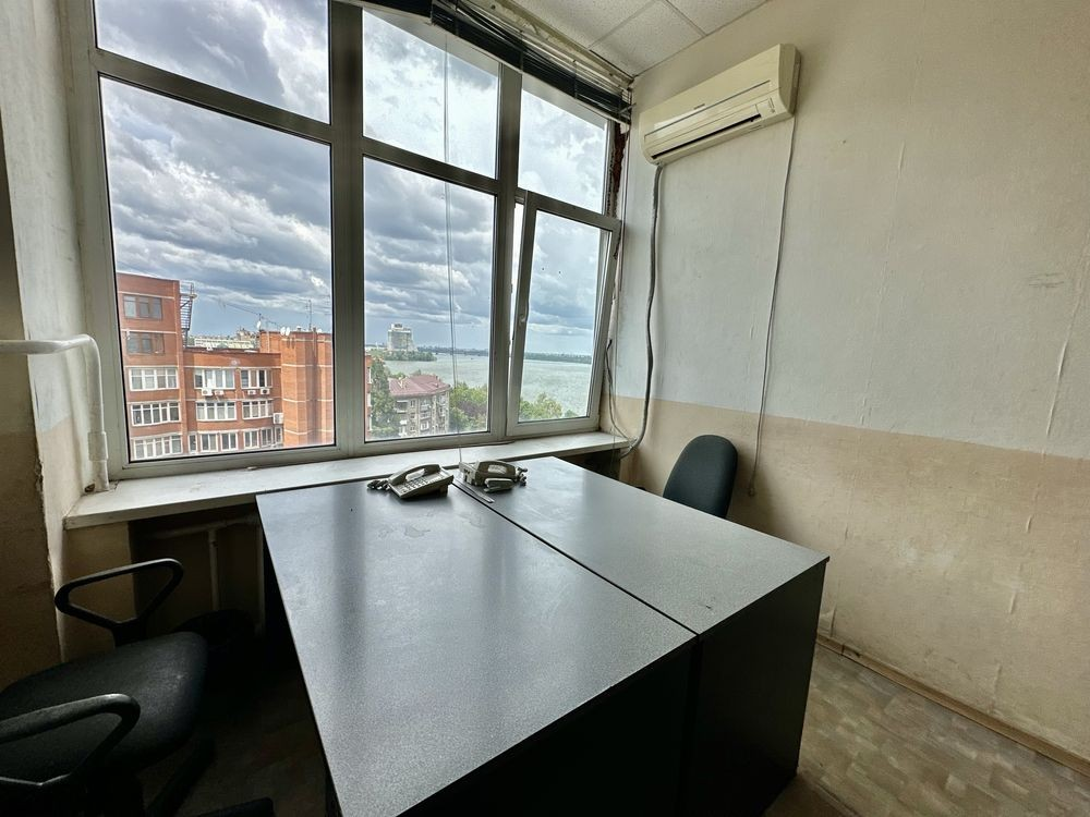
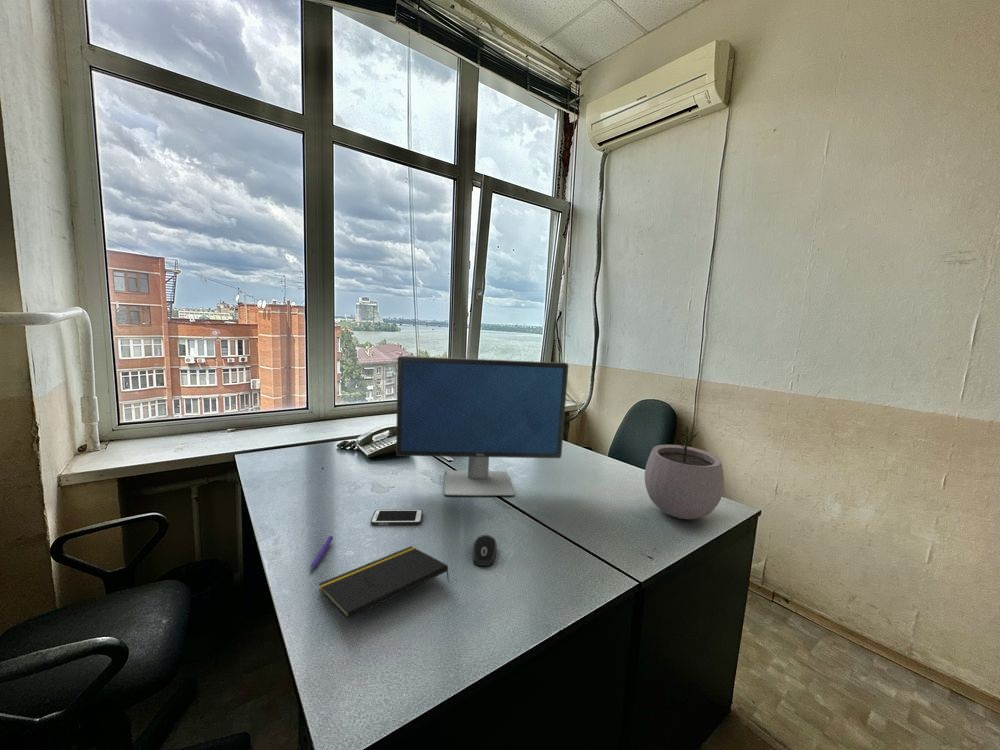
+ plant pot (683, 471)
+ computer mouse (484, 546)
+ pen (321, 552)
+ notepad (384, 577)
+ monitor (481, 422)
+ cell phone (397, 516)
